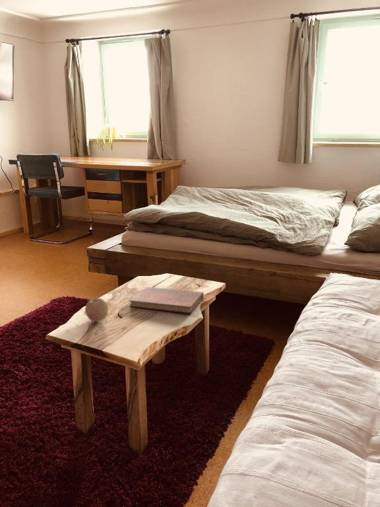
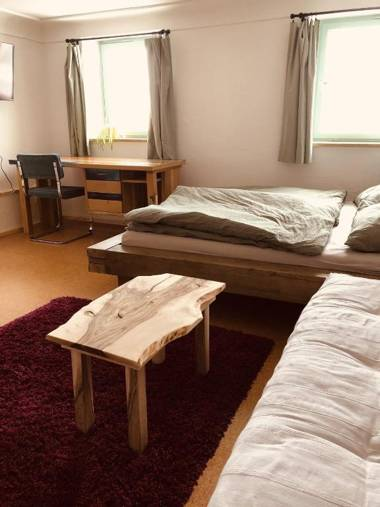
- diary (167, 298)
- fruit (96, 310)
